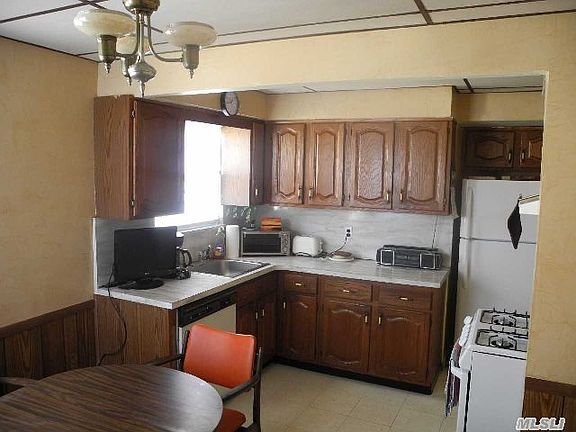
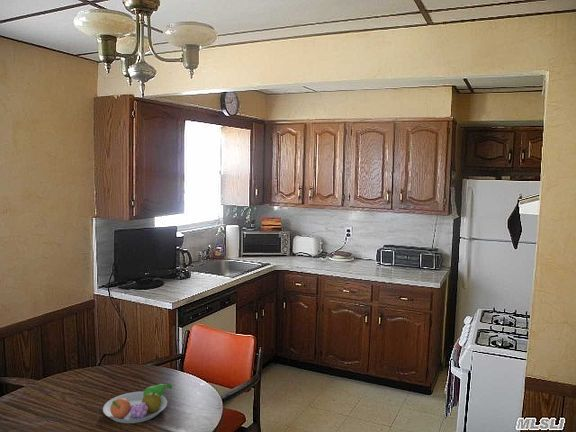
+ fruit bowl (138, 398)
